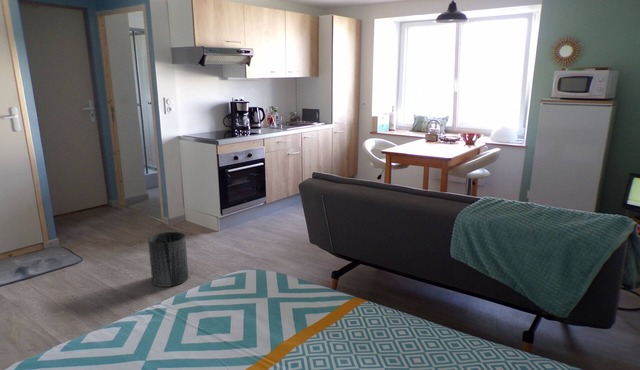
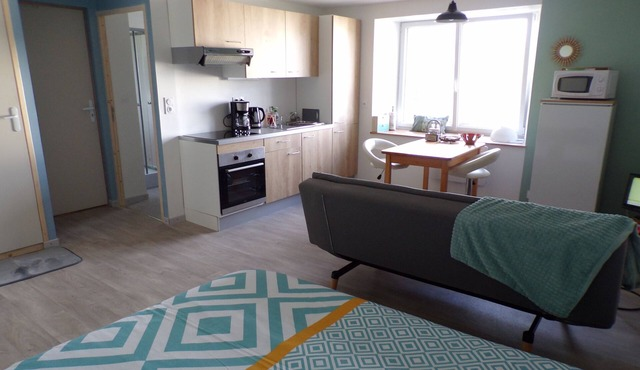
- trash can (168, 258)
